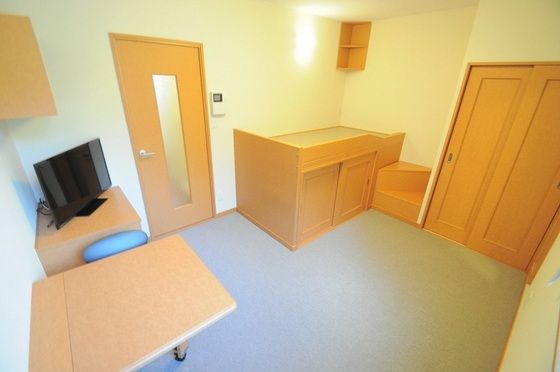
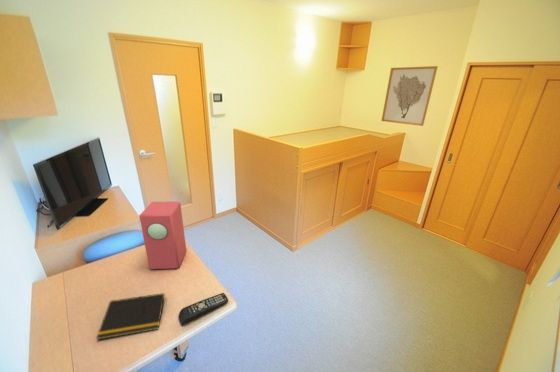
+ remote control (204, 306)
+ notepad (133, 314)
+ speaker (164, 236)
+ wall art (406, 96)
